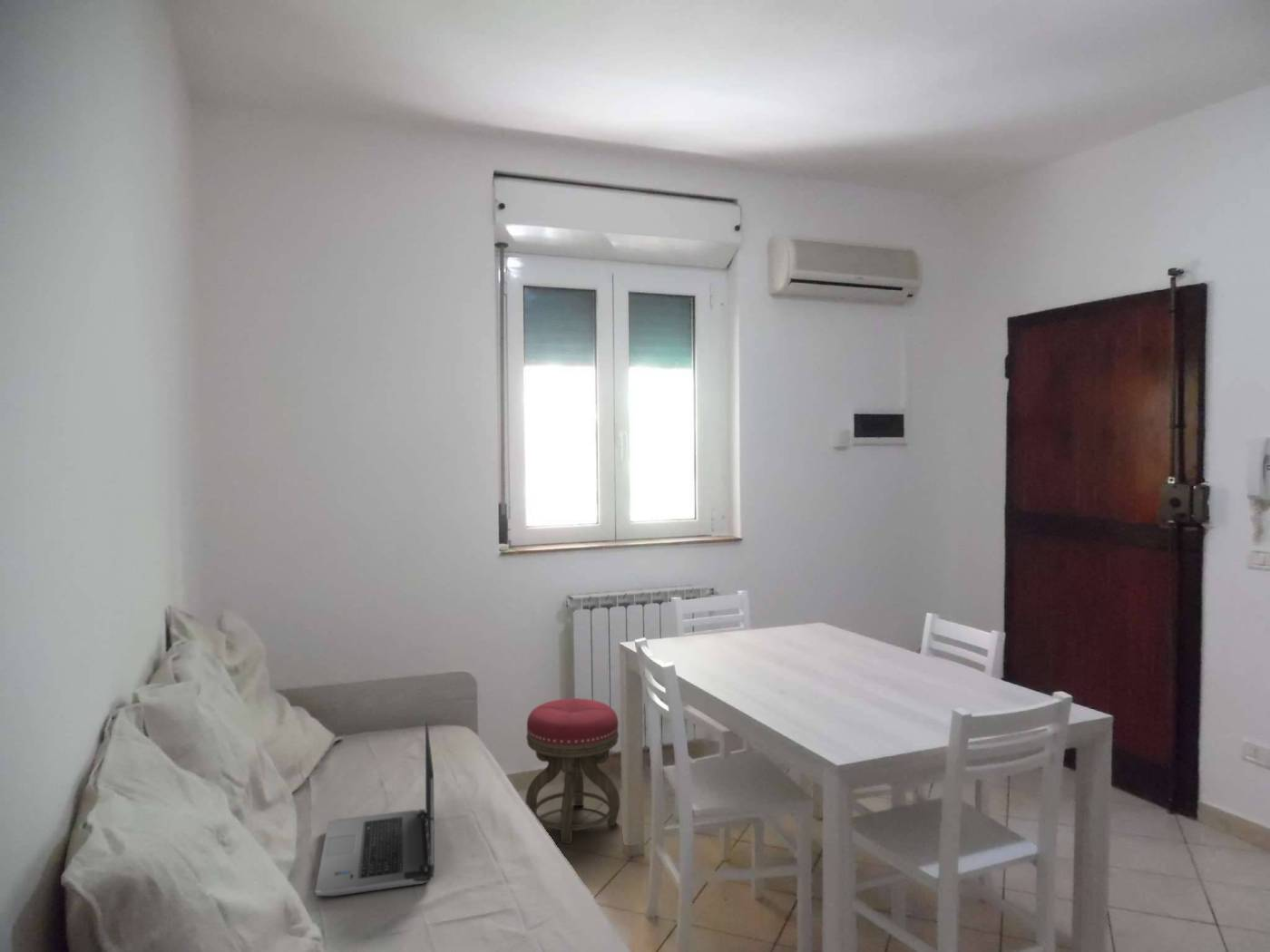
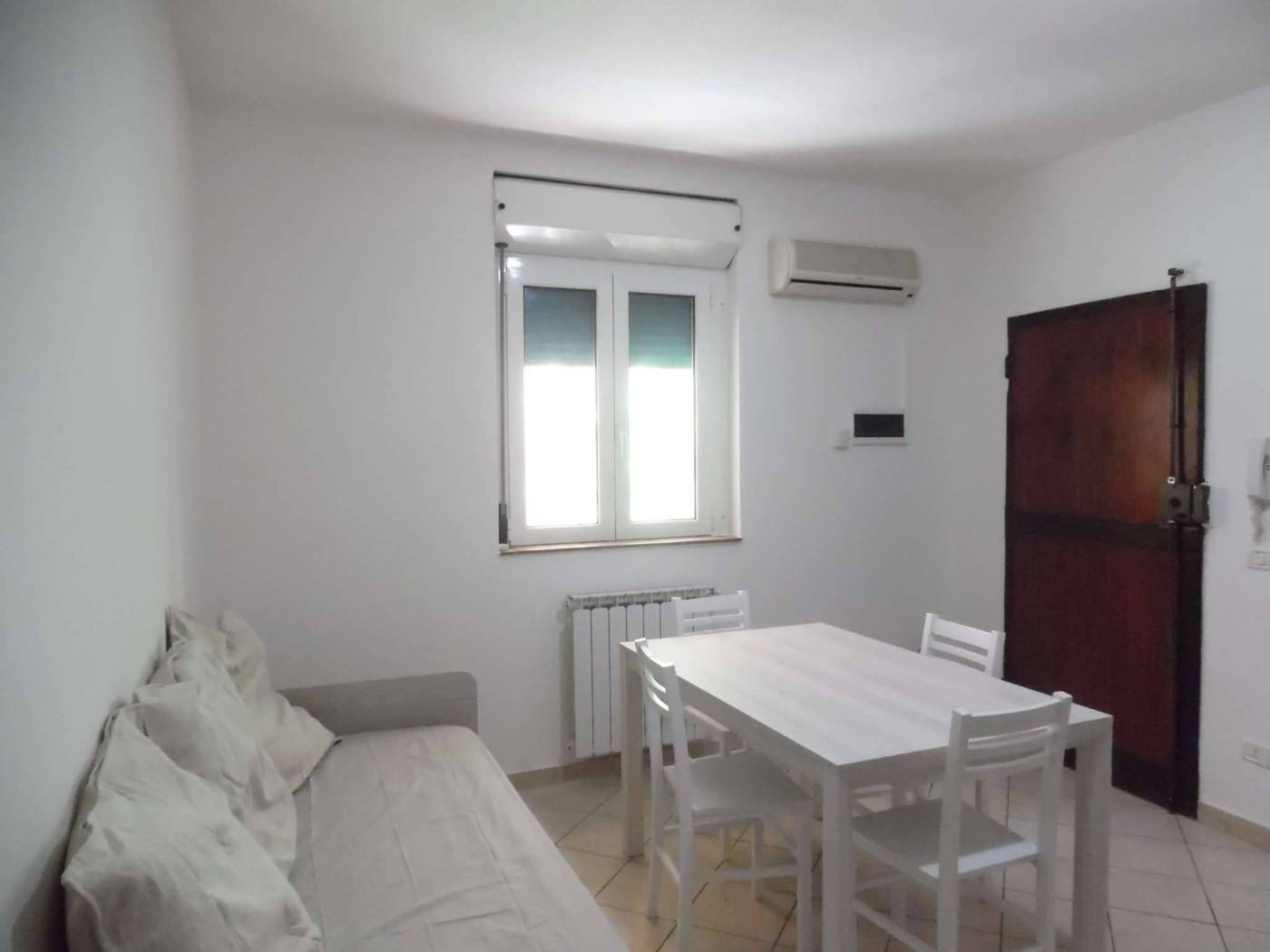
- laptop computer (381, 813)
- stool (572, 764)
